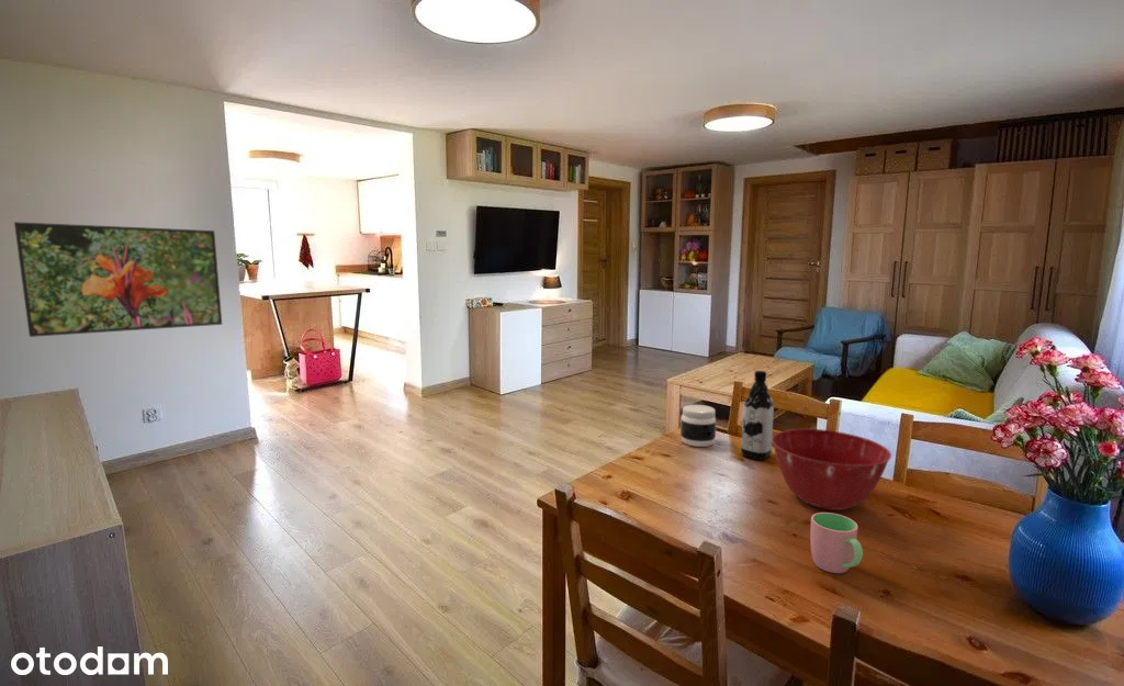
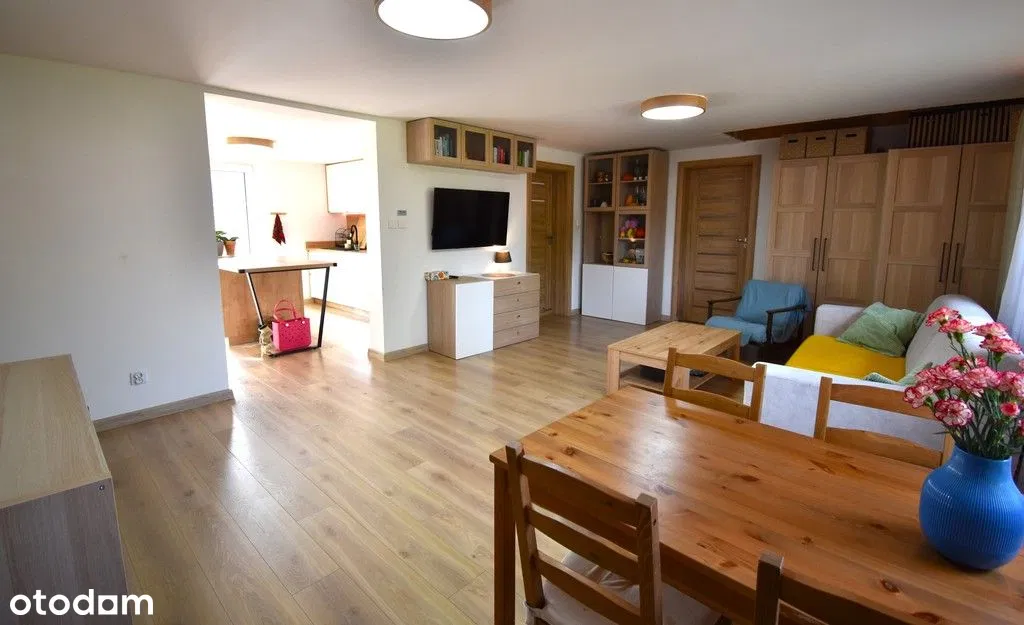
- cup (838, 547)
- jar (698, 425)
- water bottle (757, 413)
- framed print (130, 279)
- mixing bowl (827, 472)
